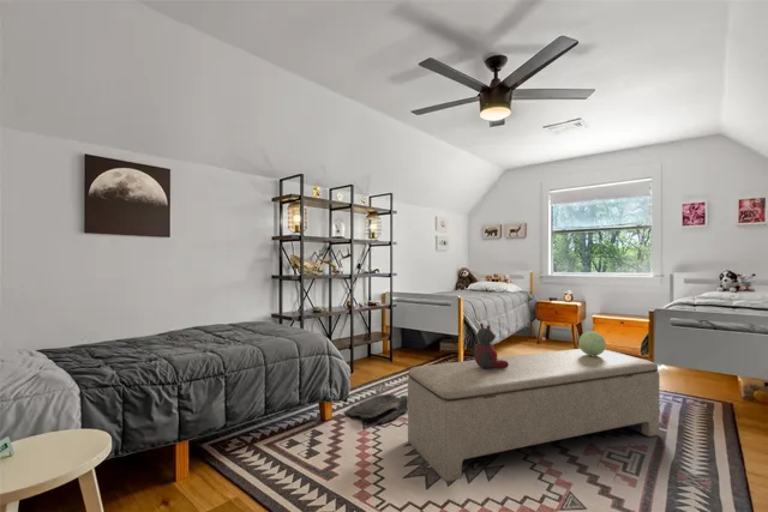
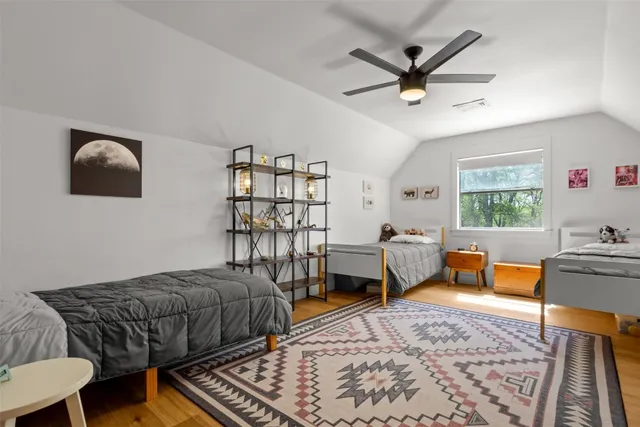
- bench (535, 400)
- carved panel (377, 405)
- plush toy (592, 343)
- stuffed bear (490, 344)
